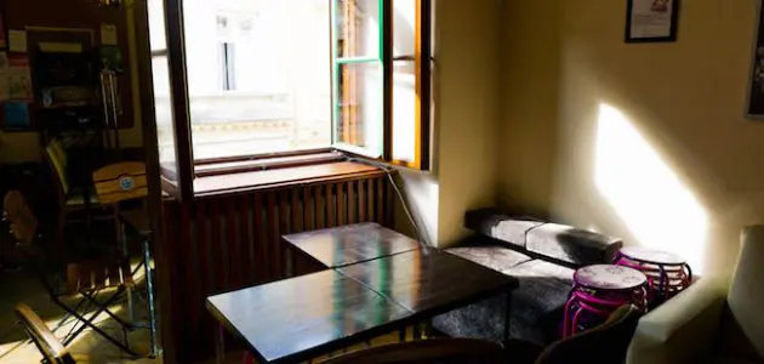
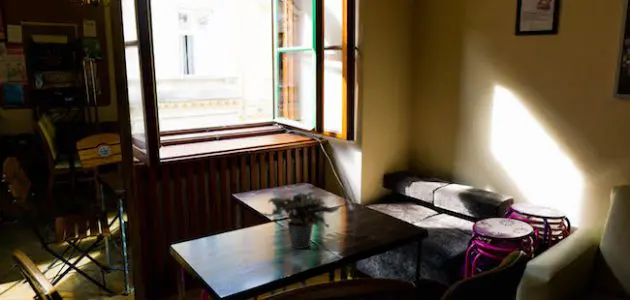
+ potted plant (300, 220)
